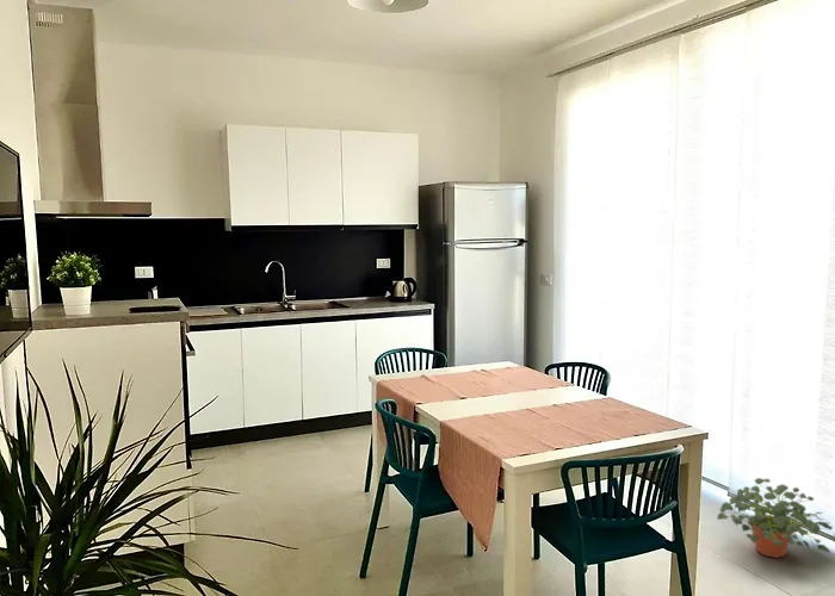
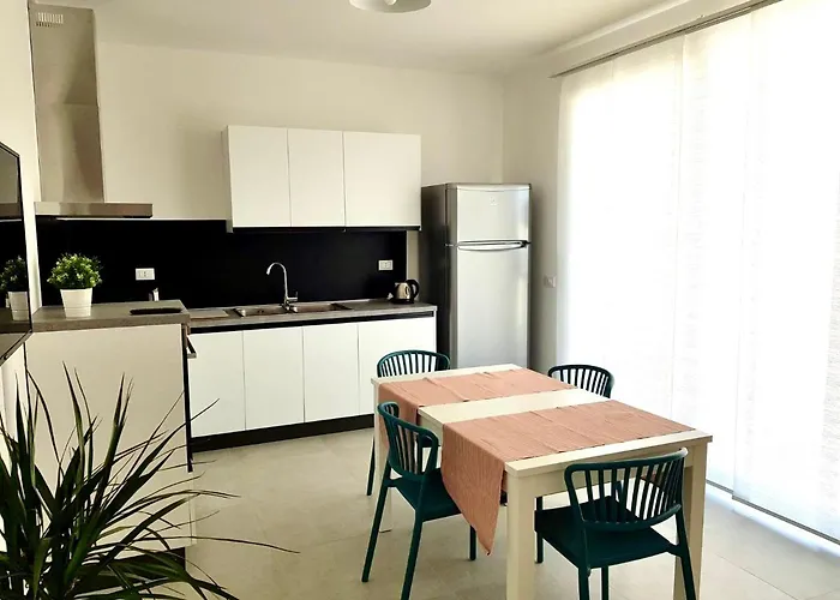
- potted plant (780, 524)
